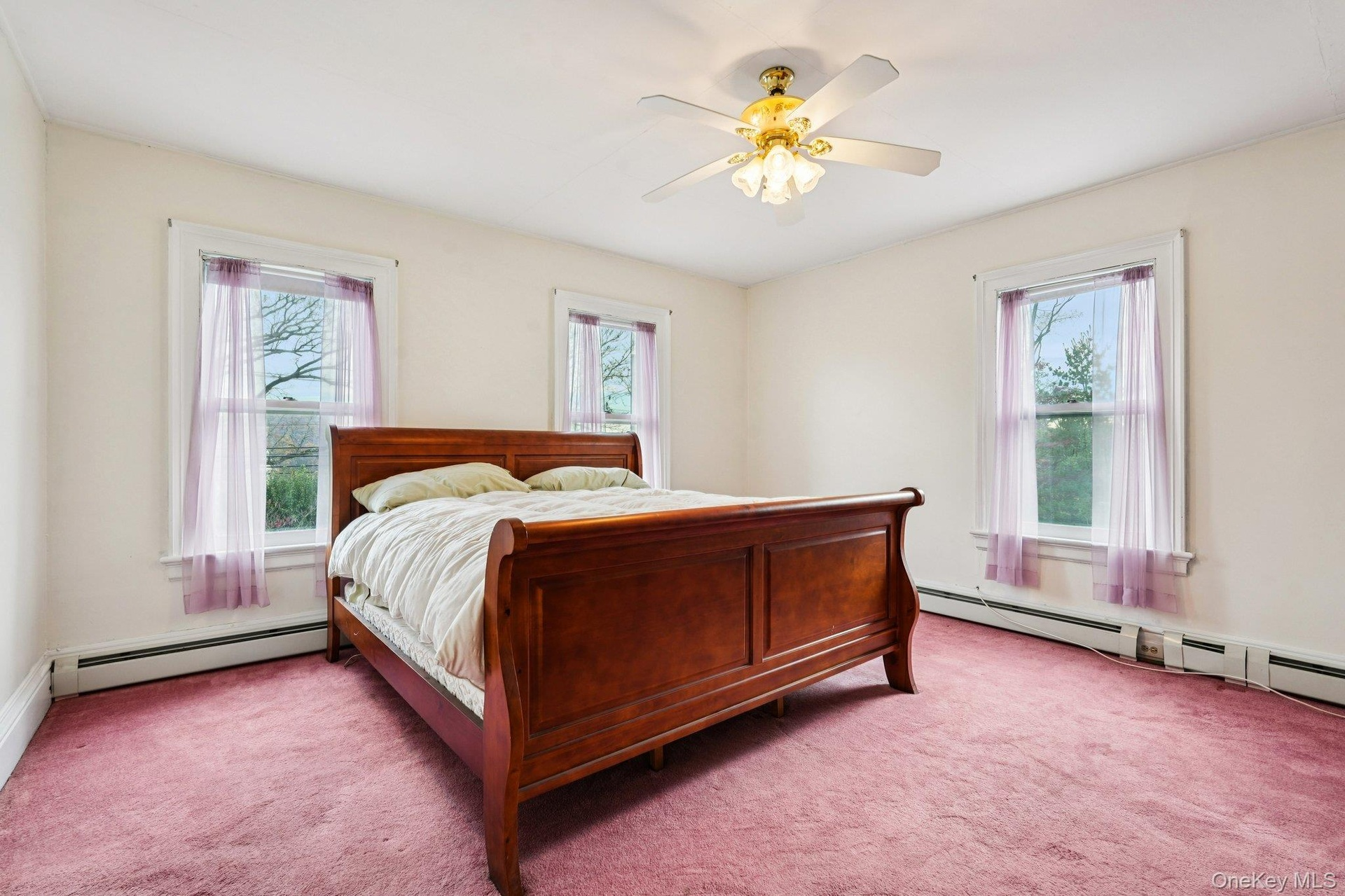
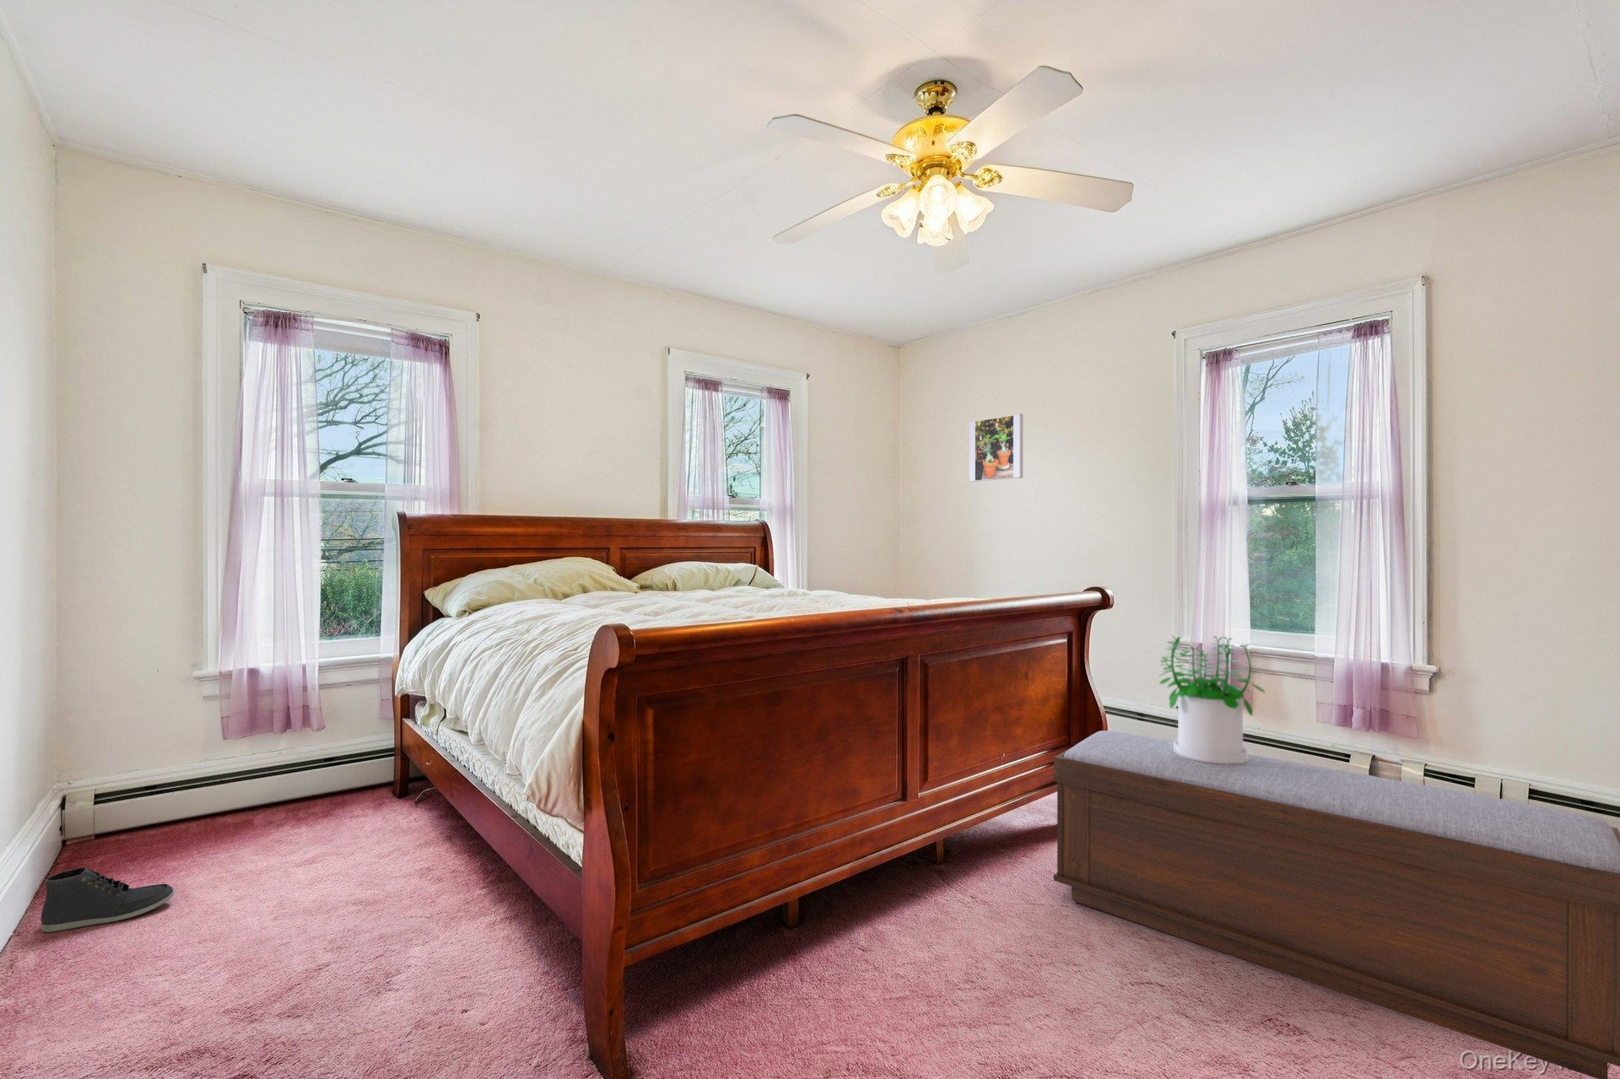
+ potted plant (1208, 695)
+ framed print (995, 449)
+ sneaker (110, 890)
+ bench (1296, 860)
